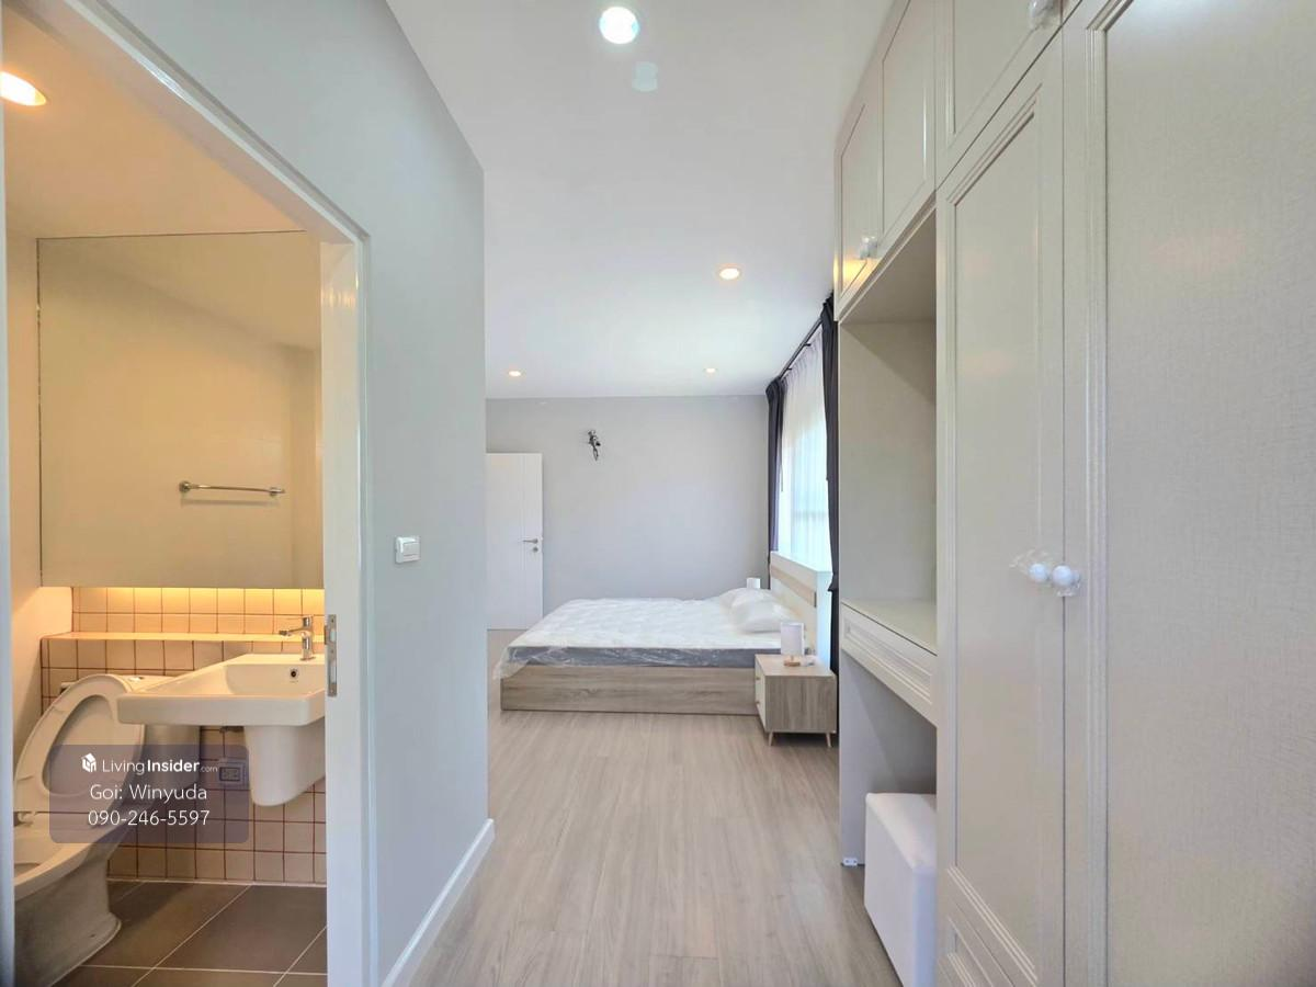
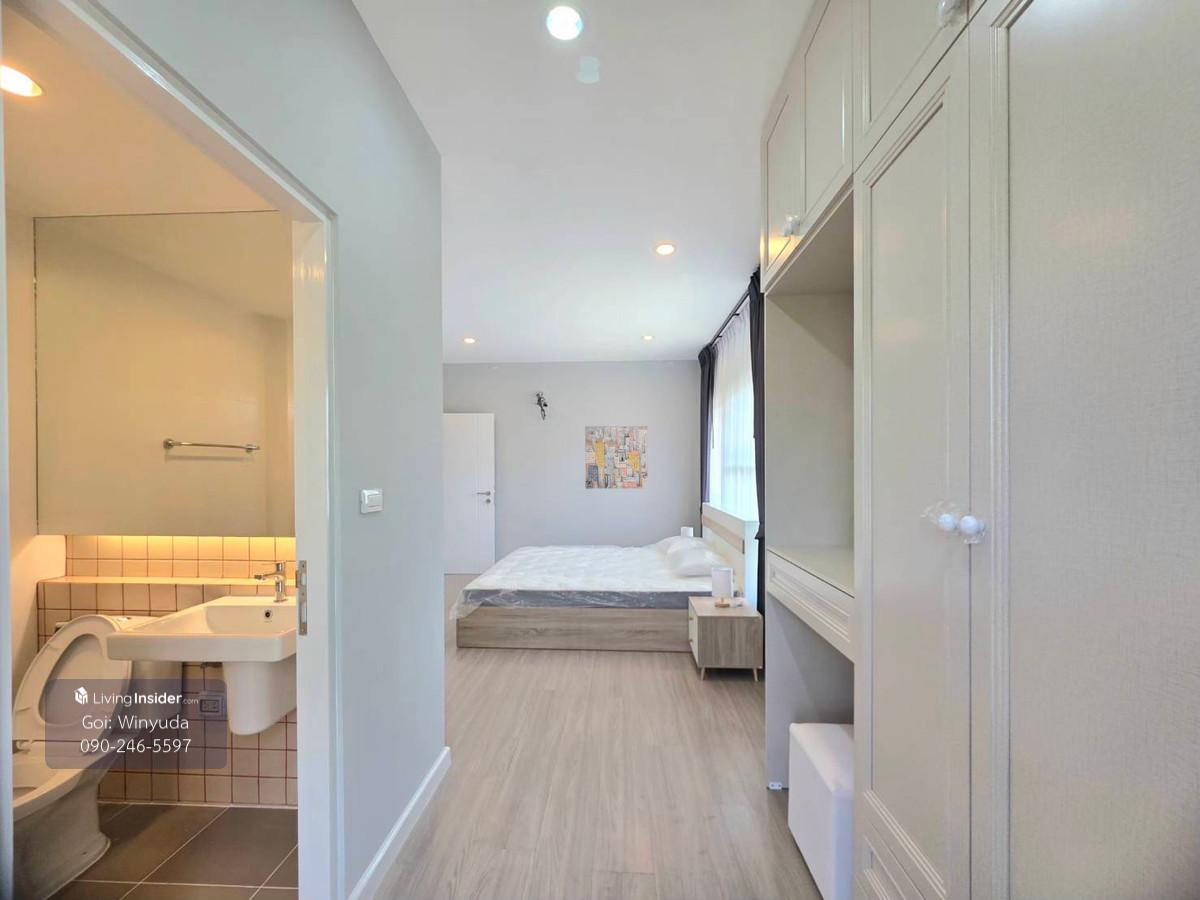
+ wall art (616, 457)
